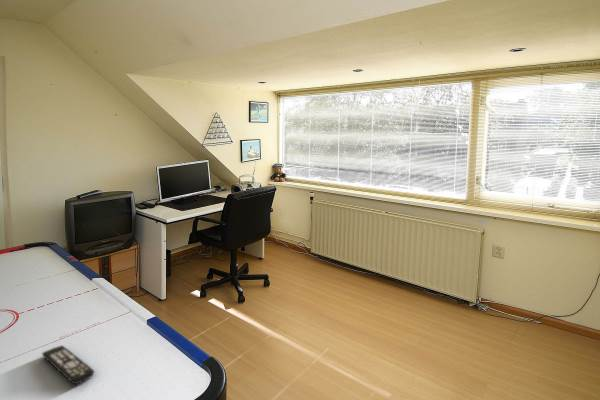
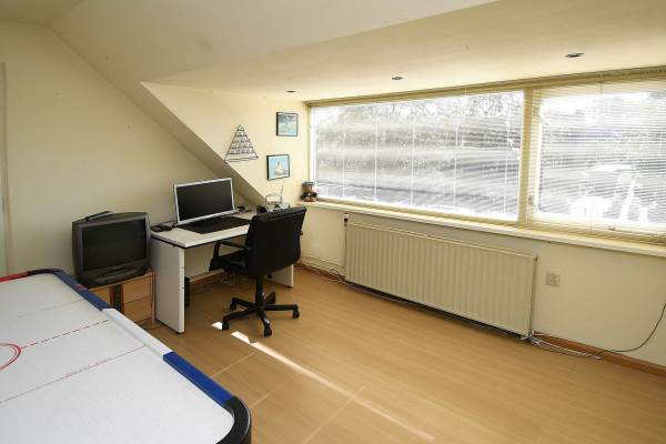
- remote control (67, 363)
